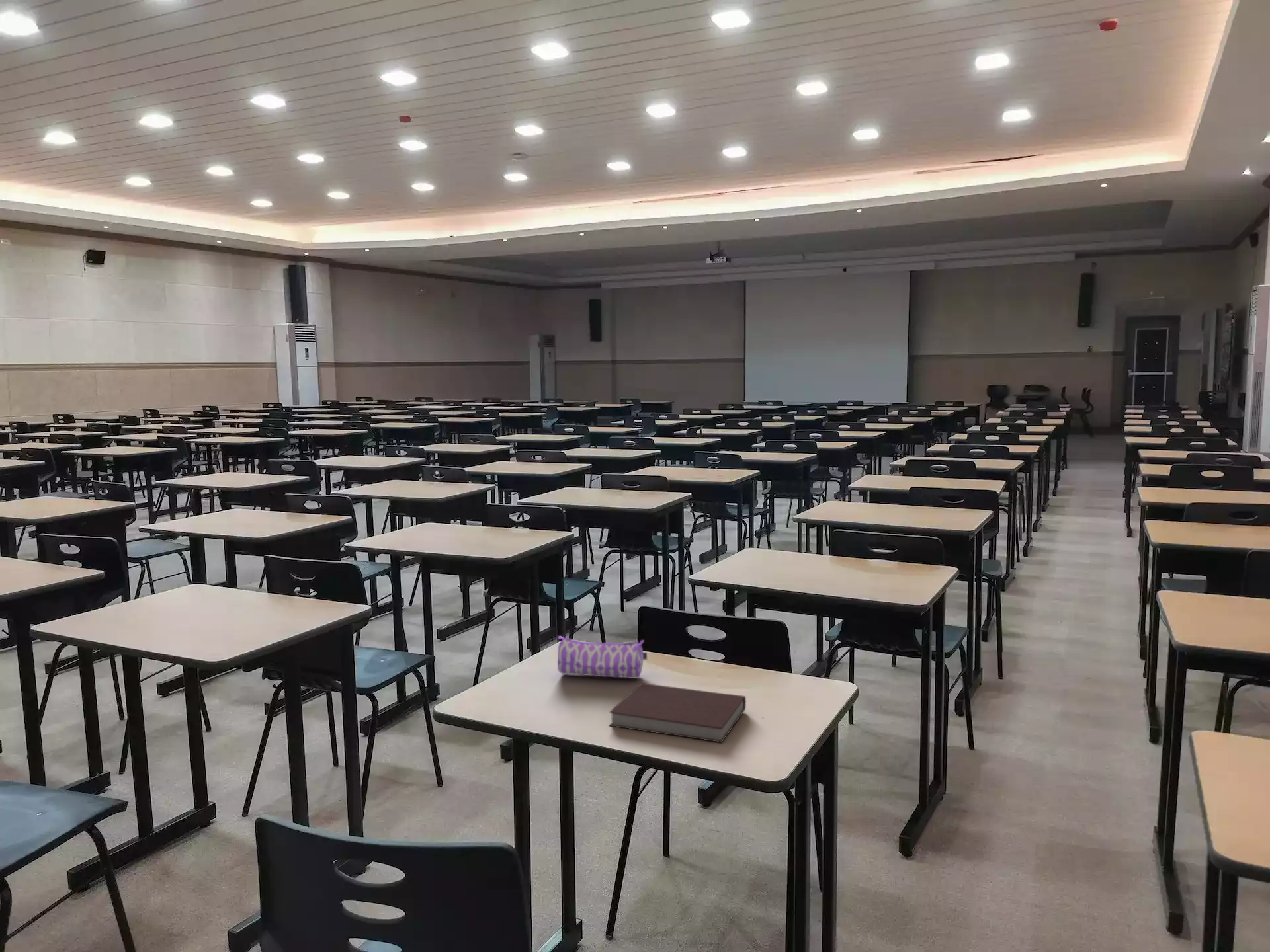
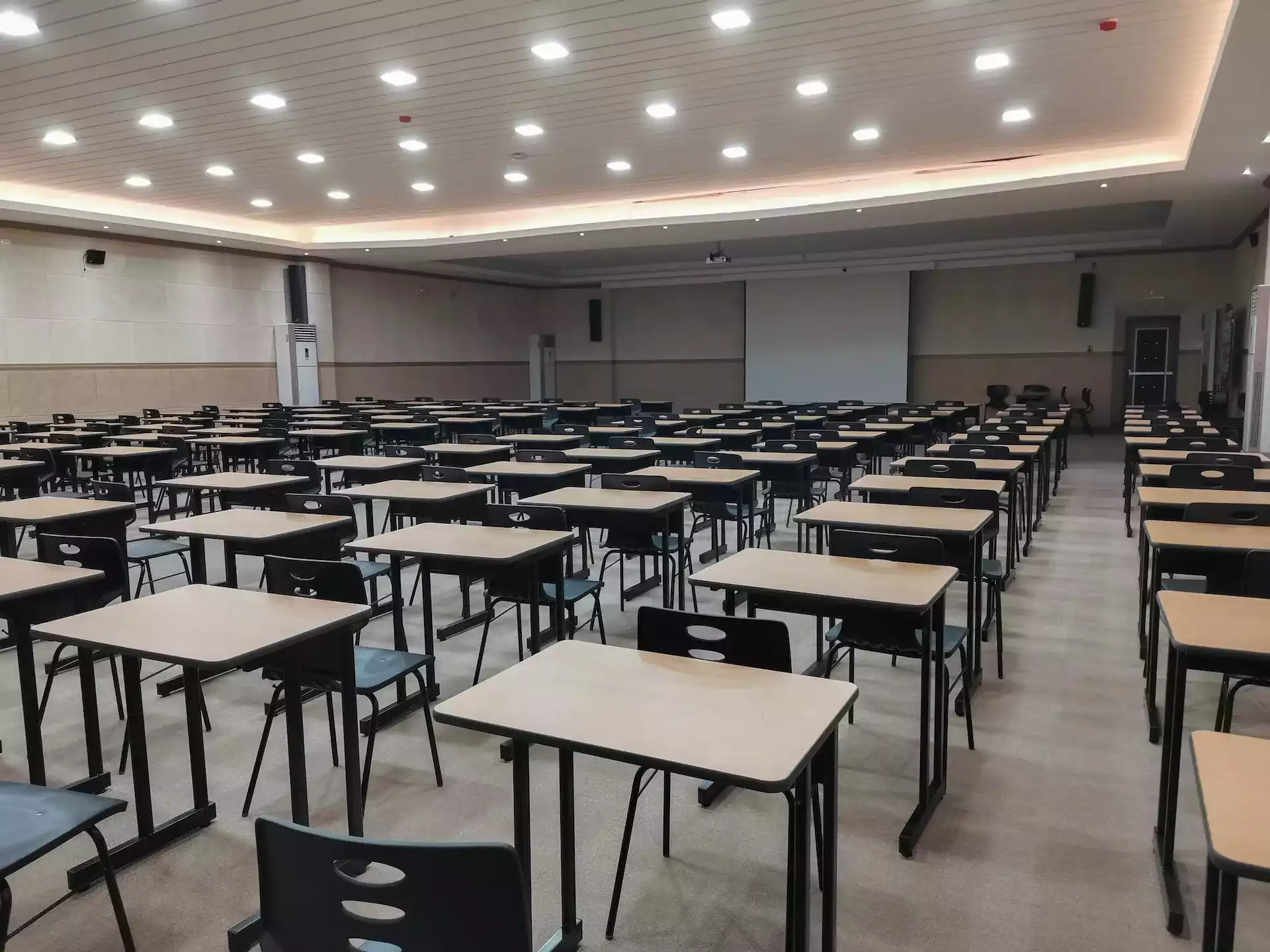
- pencil case (601, 657)
- notebook (679, 710)
